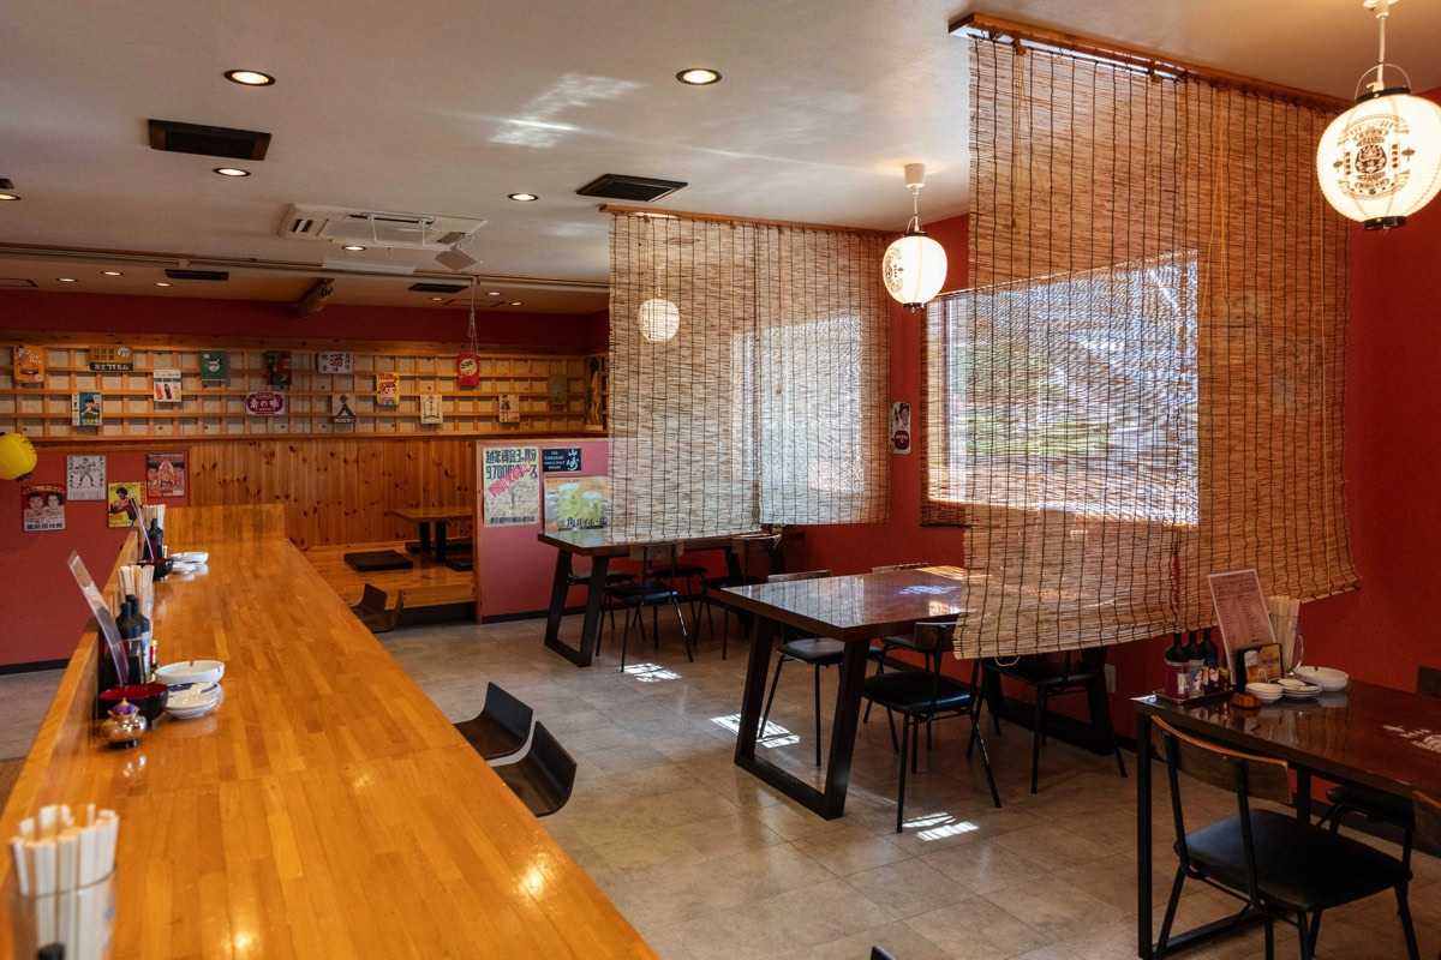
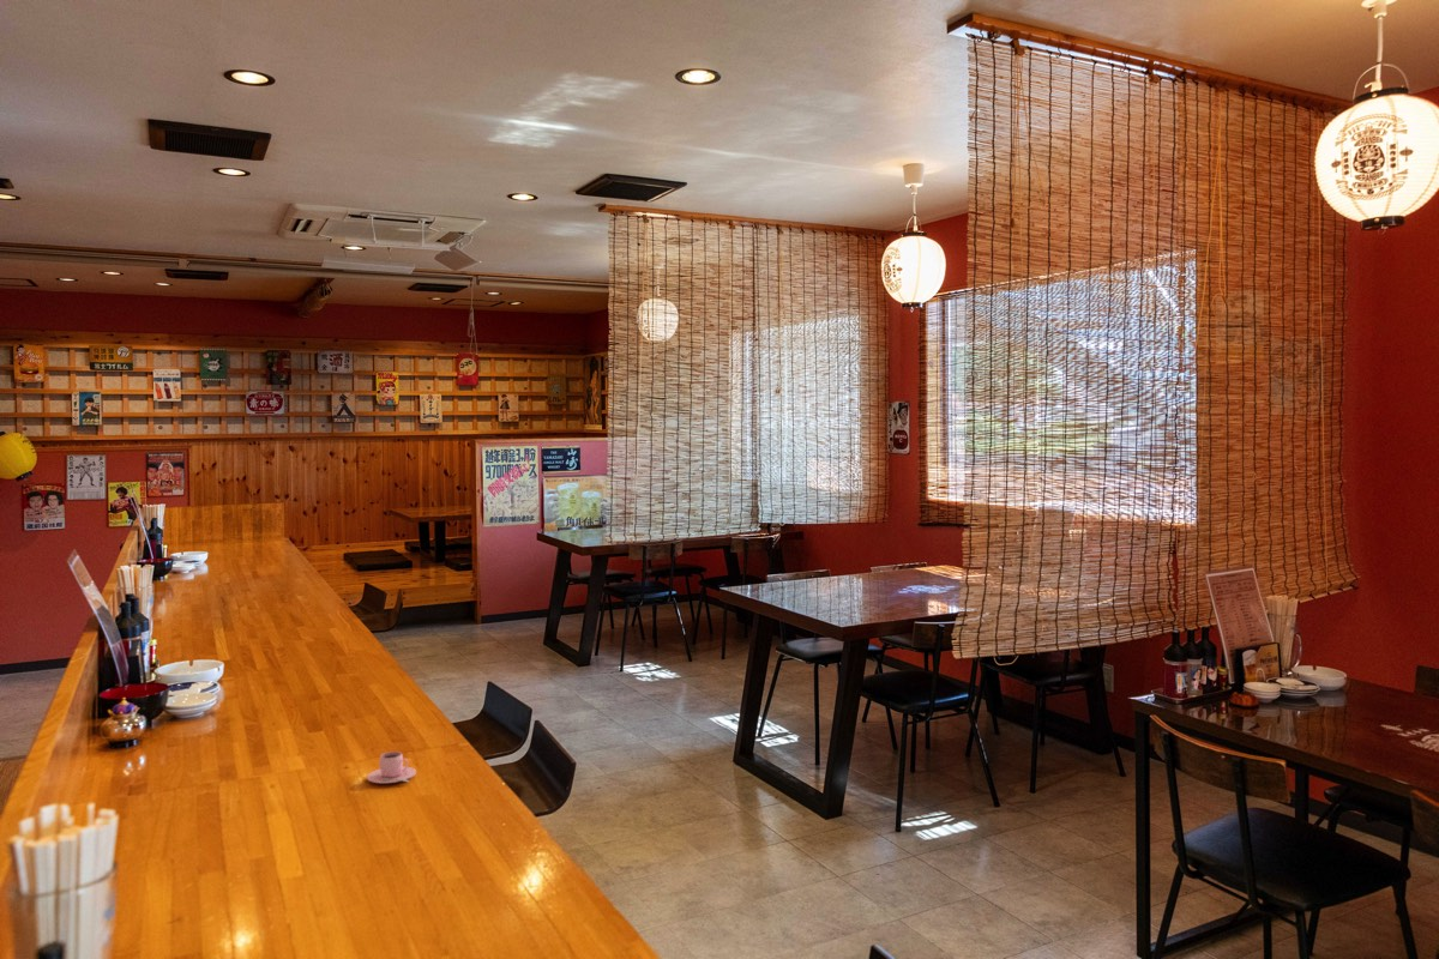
+ teacup (391, 752)
